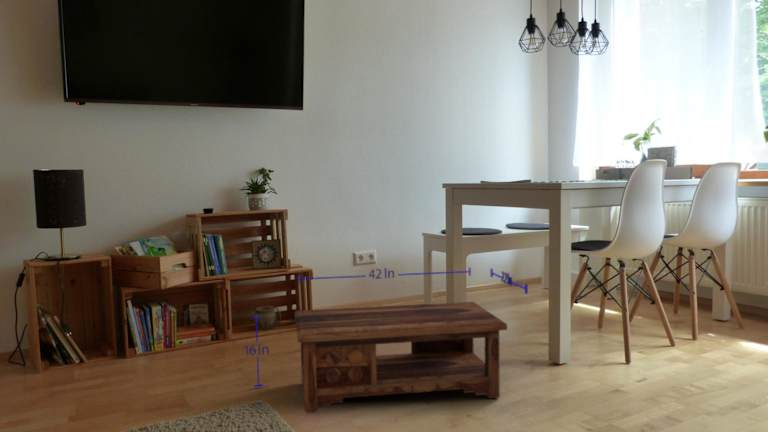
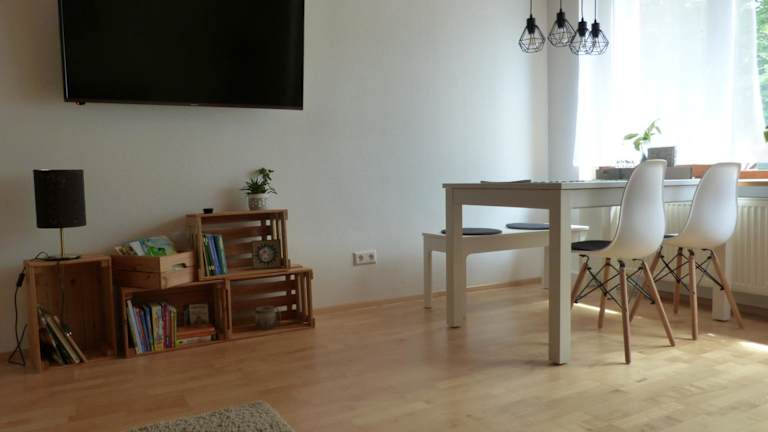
- coffee table (378, 333)
